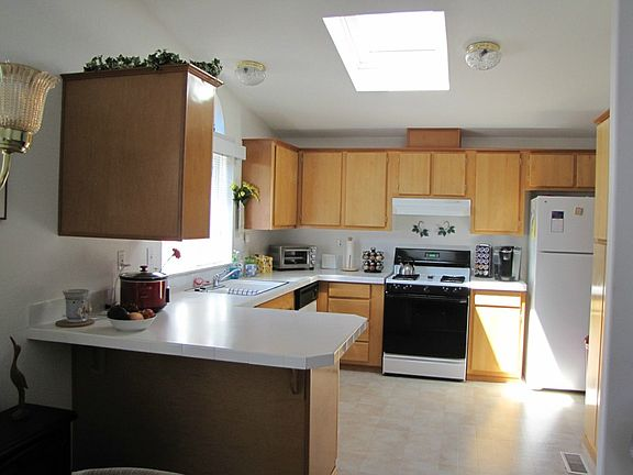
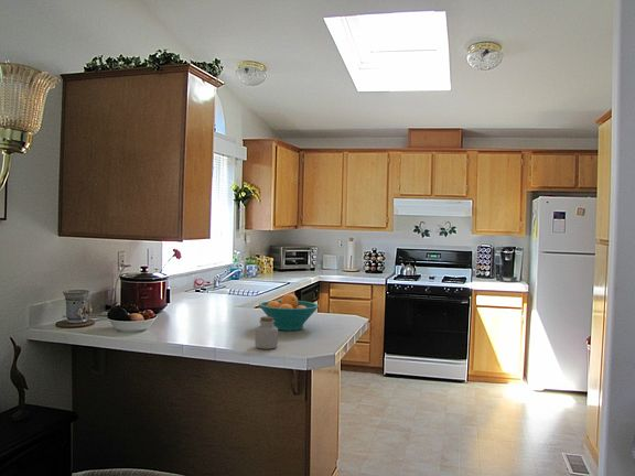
+ jar (266, 332)
+ fruit bowl (288, 311)
